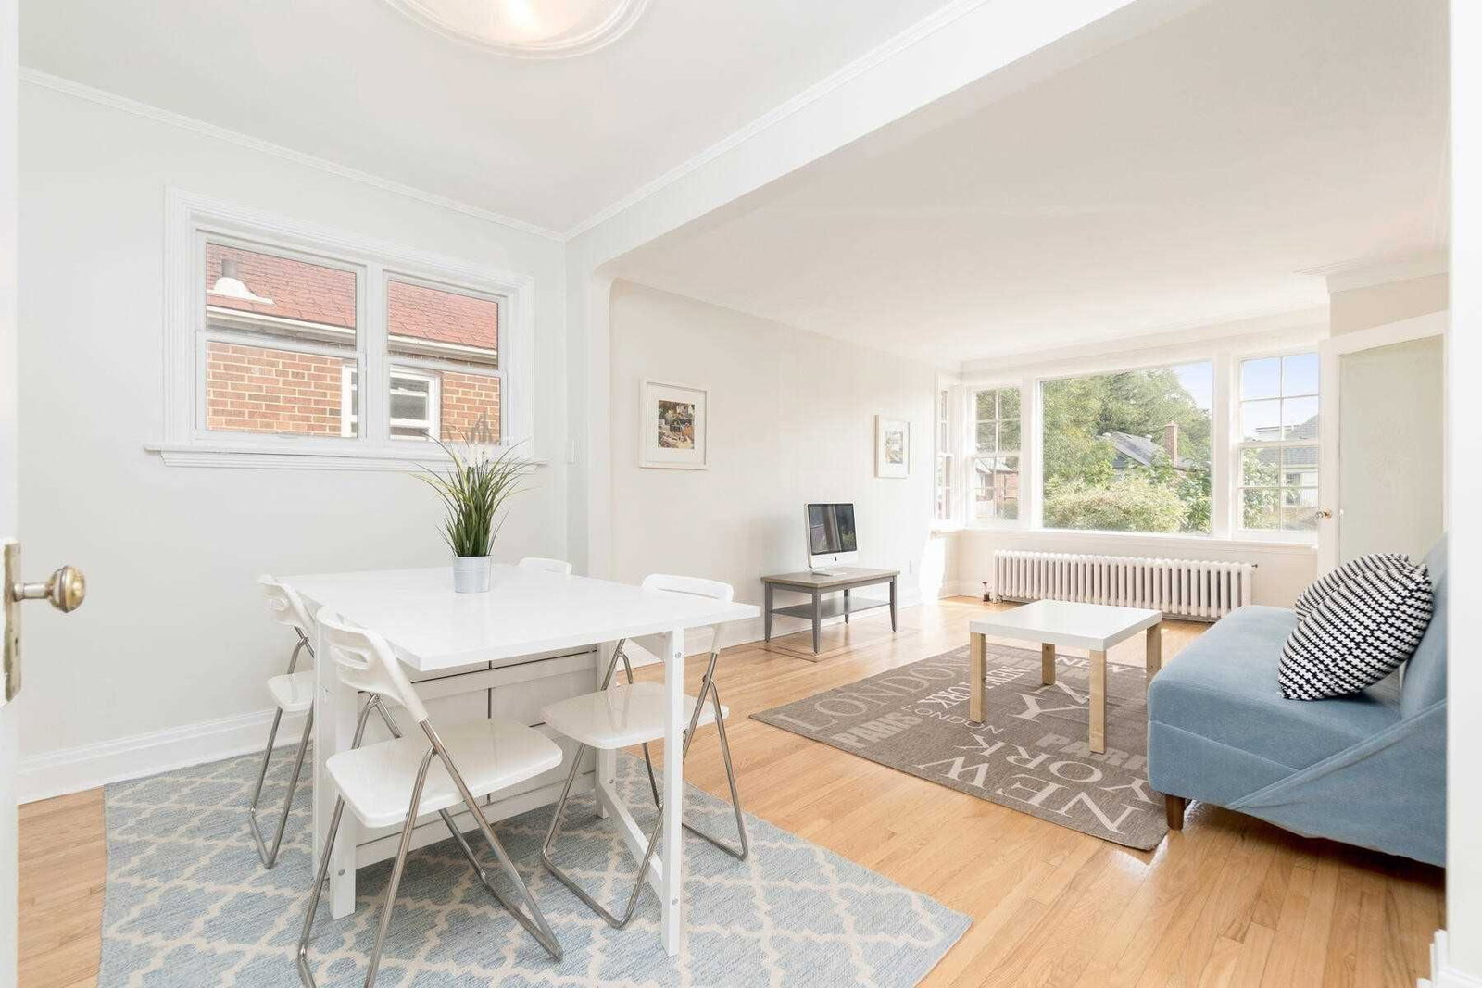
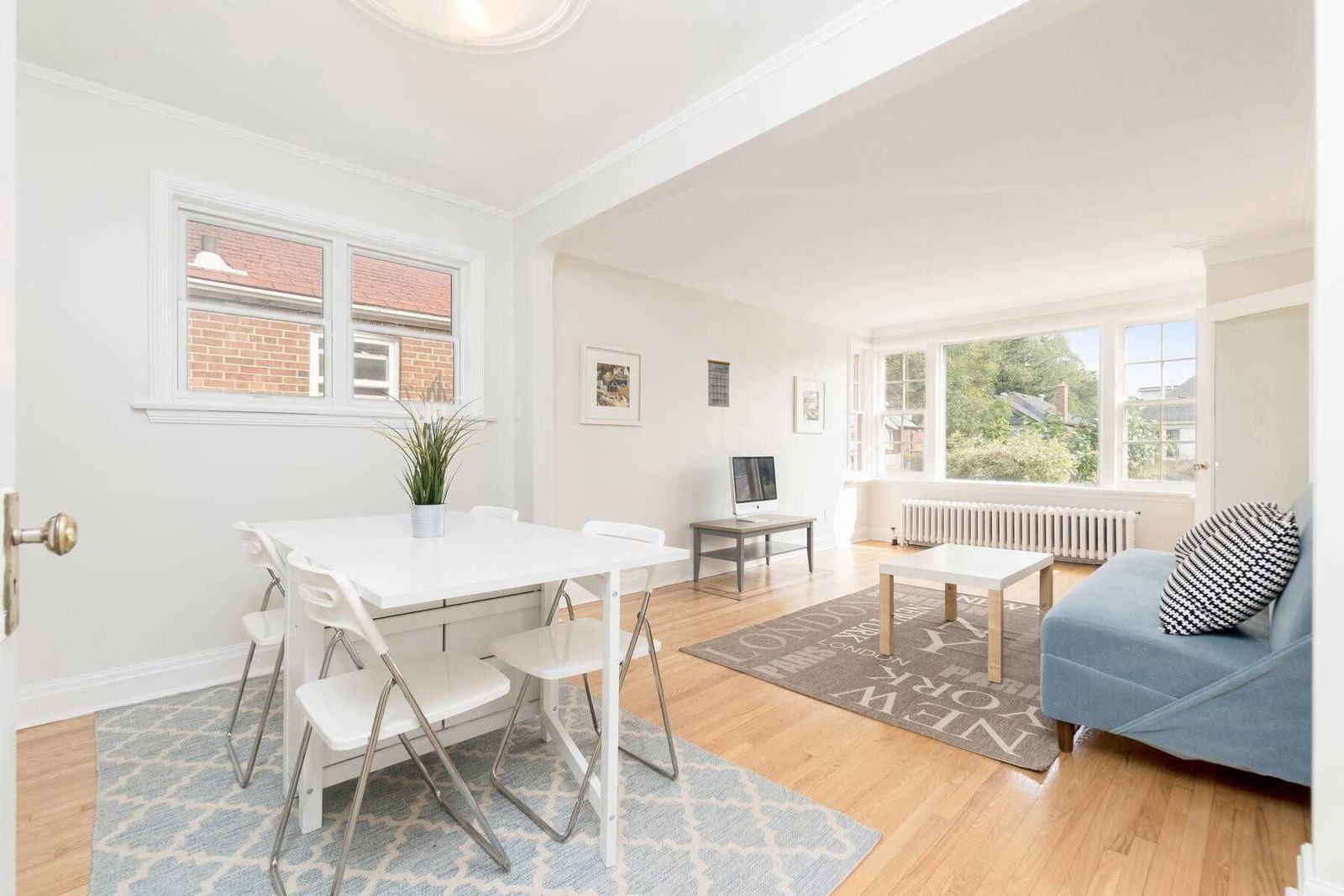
+ calendar (718, 378)
